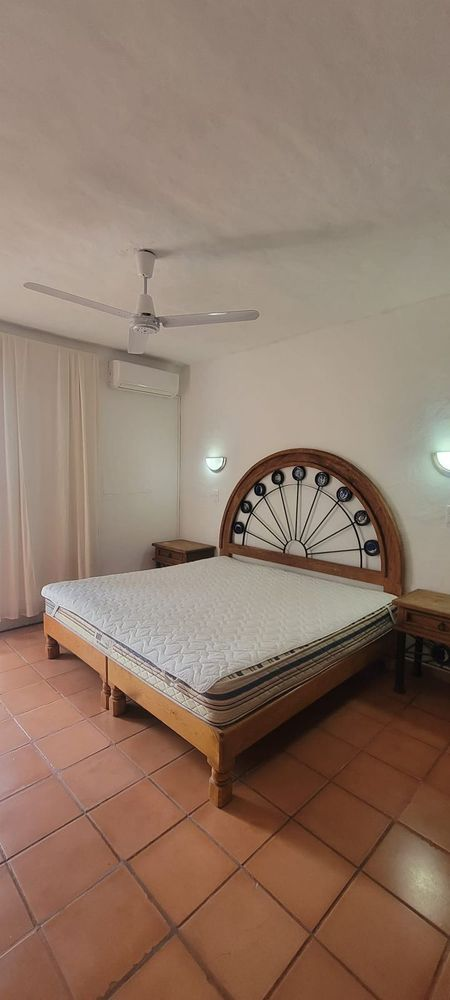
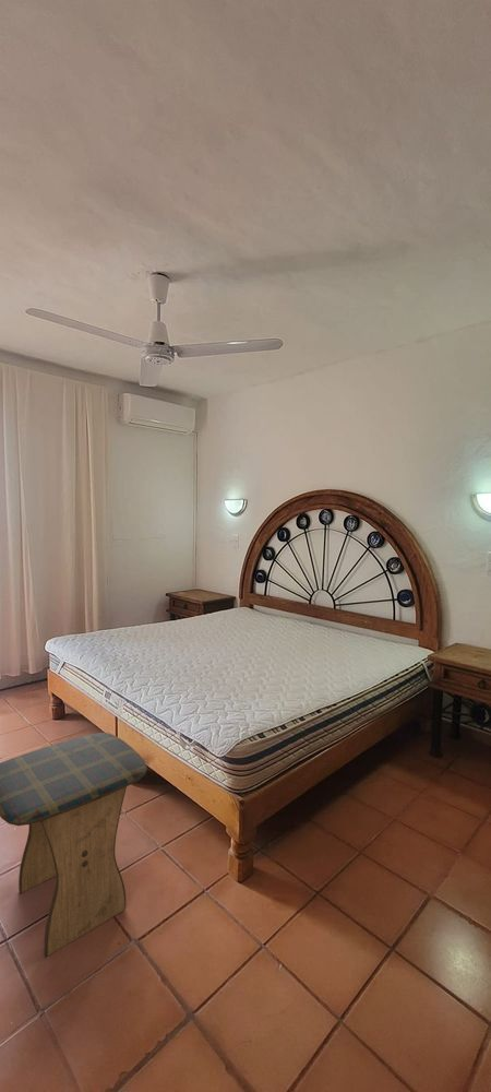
+ stool (69, 834)
